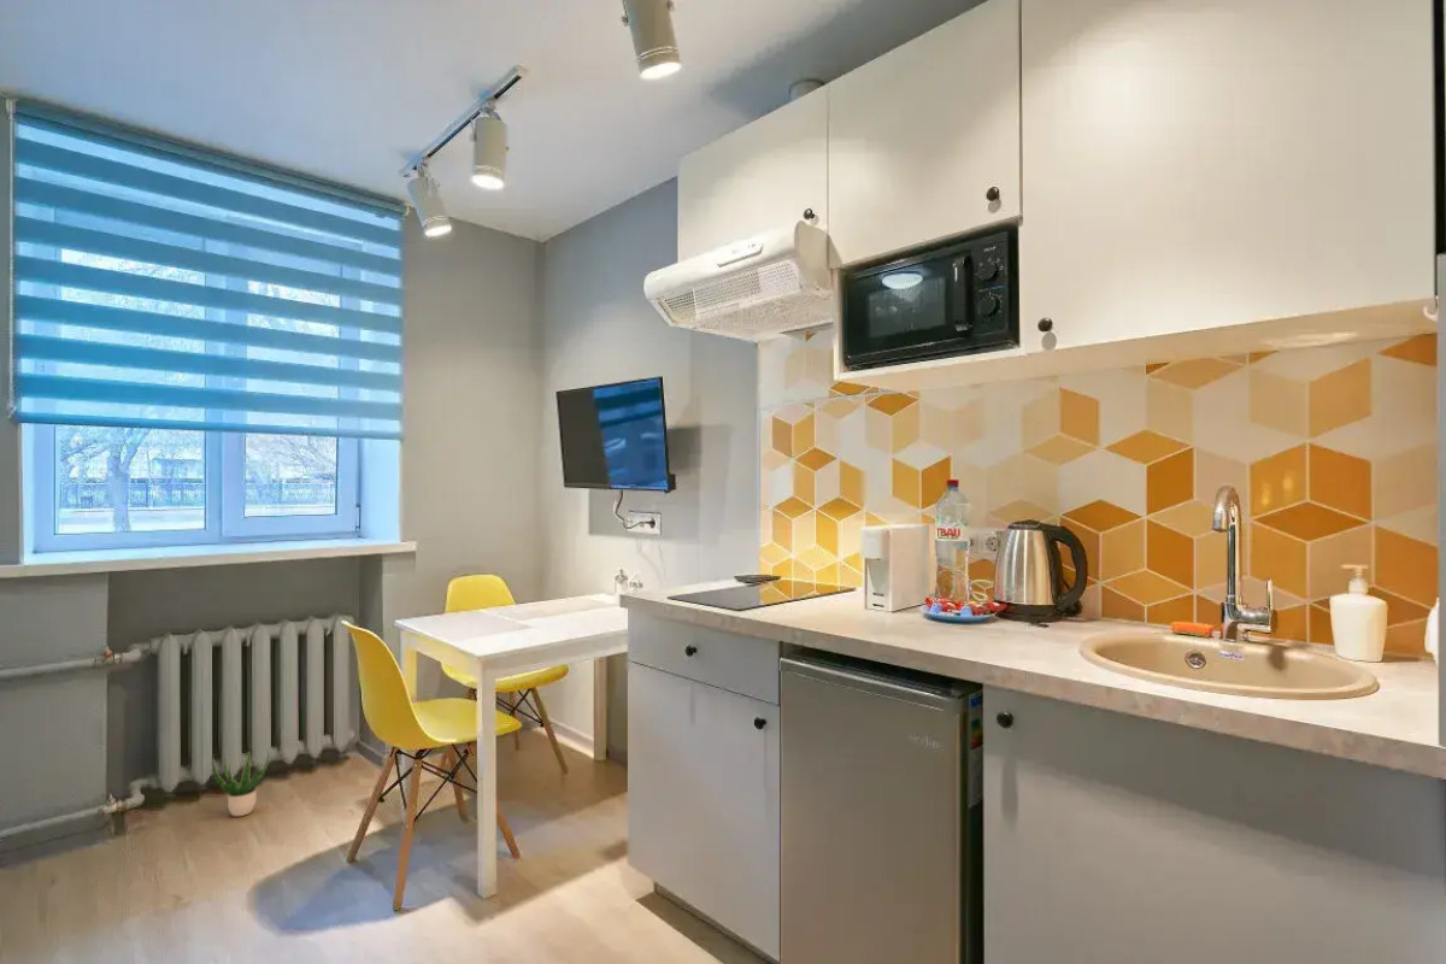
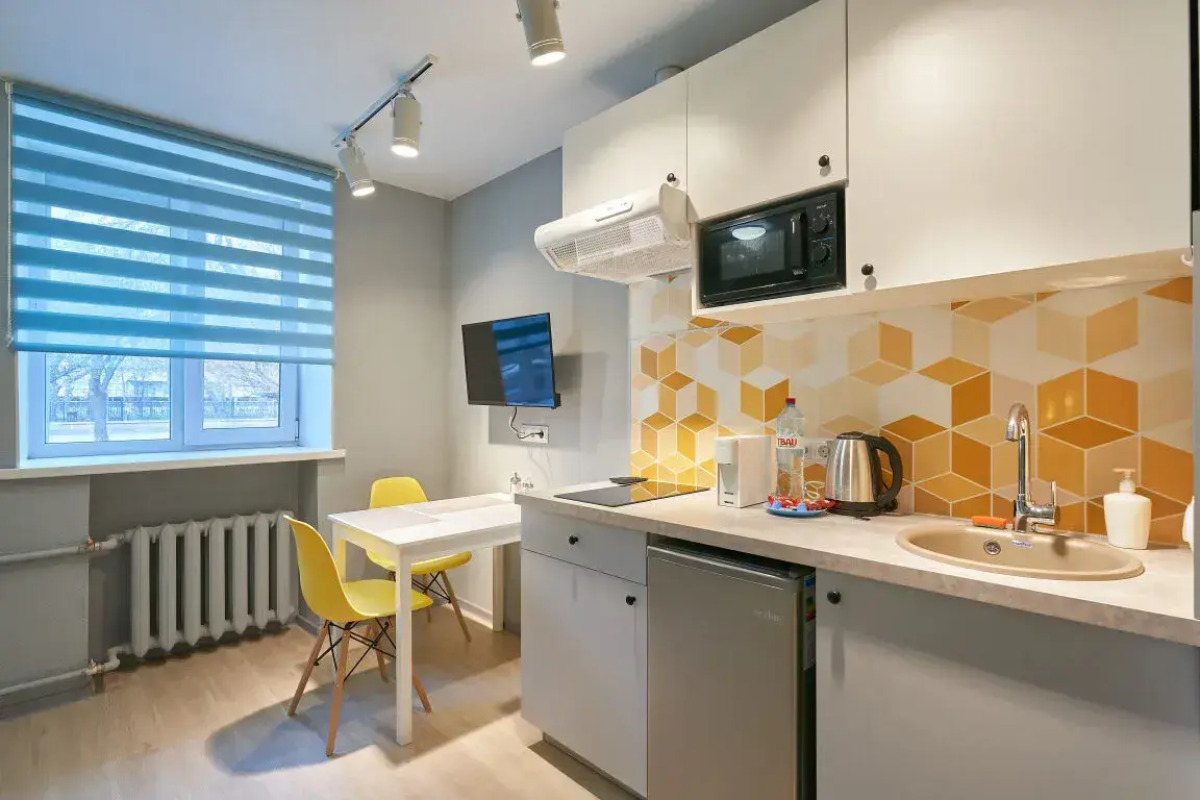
- potted plant (241, 780)
